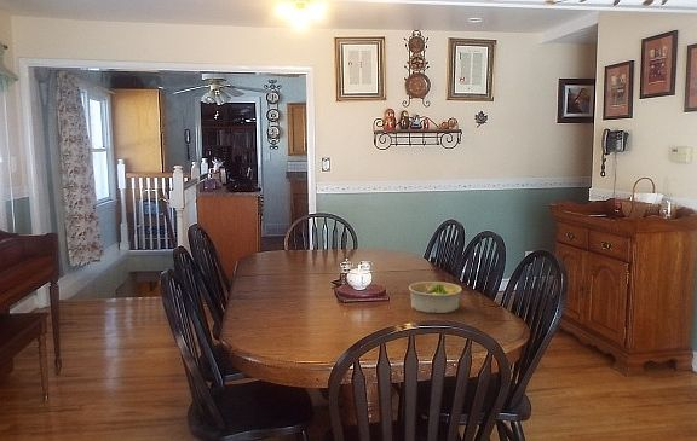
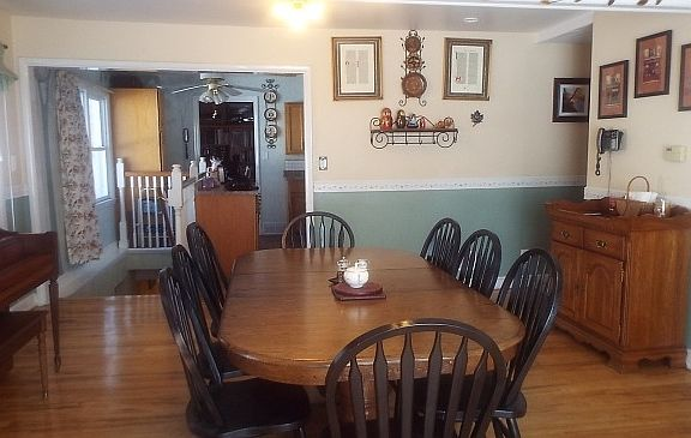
- bowl (434, 296)
